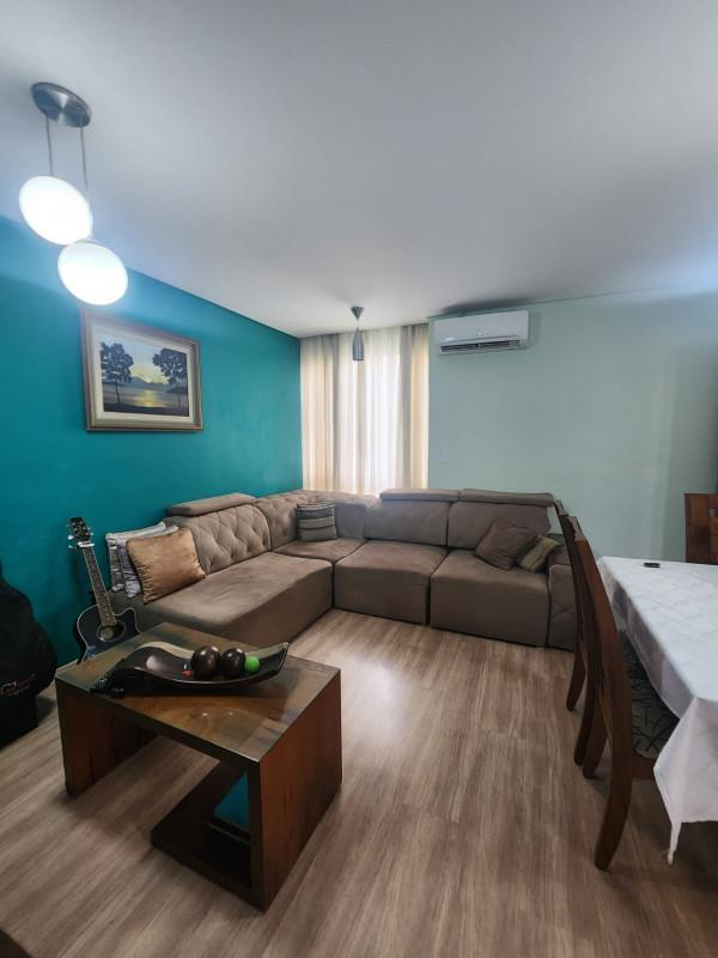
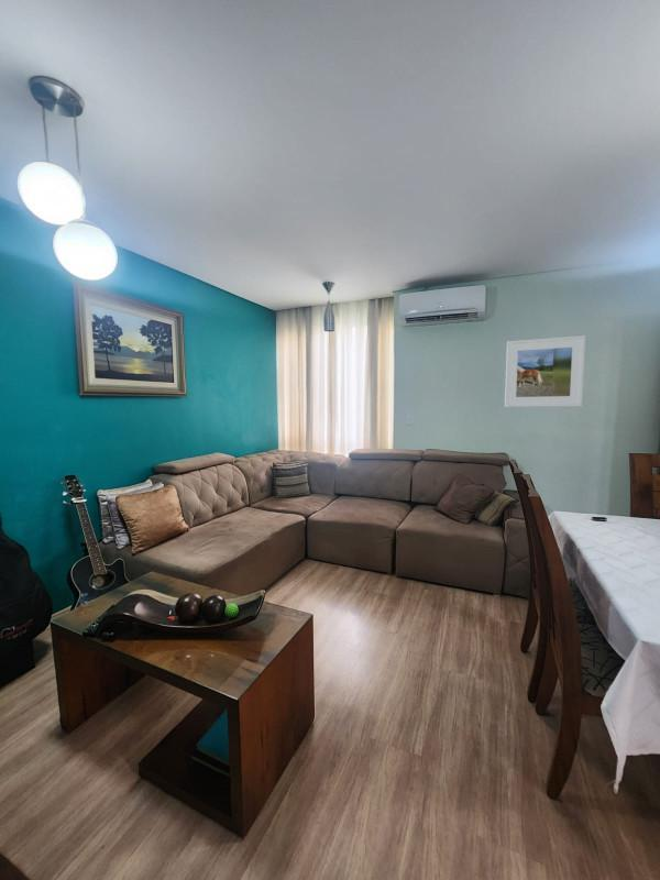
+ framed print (542, 373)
